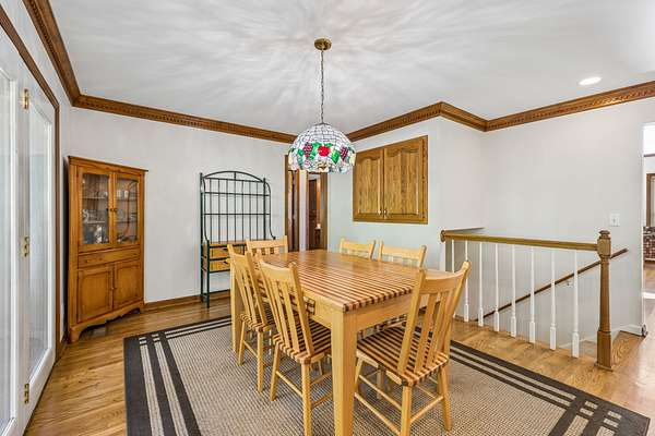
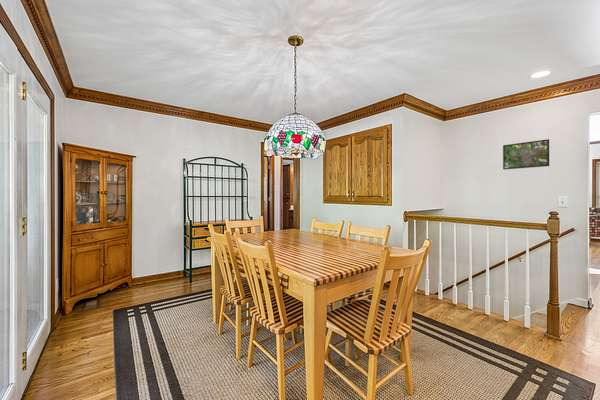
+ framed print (525, 155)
